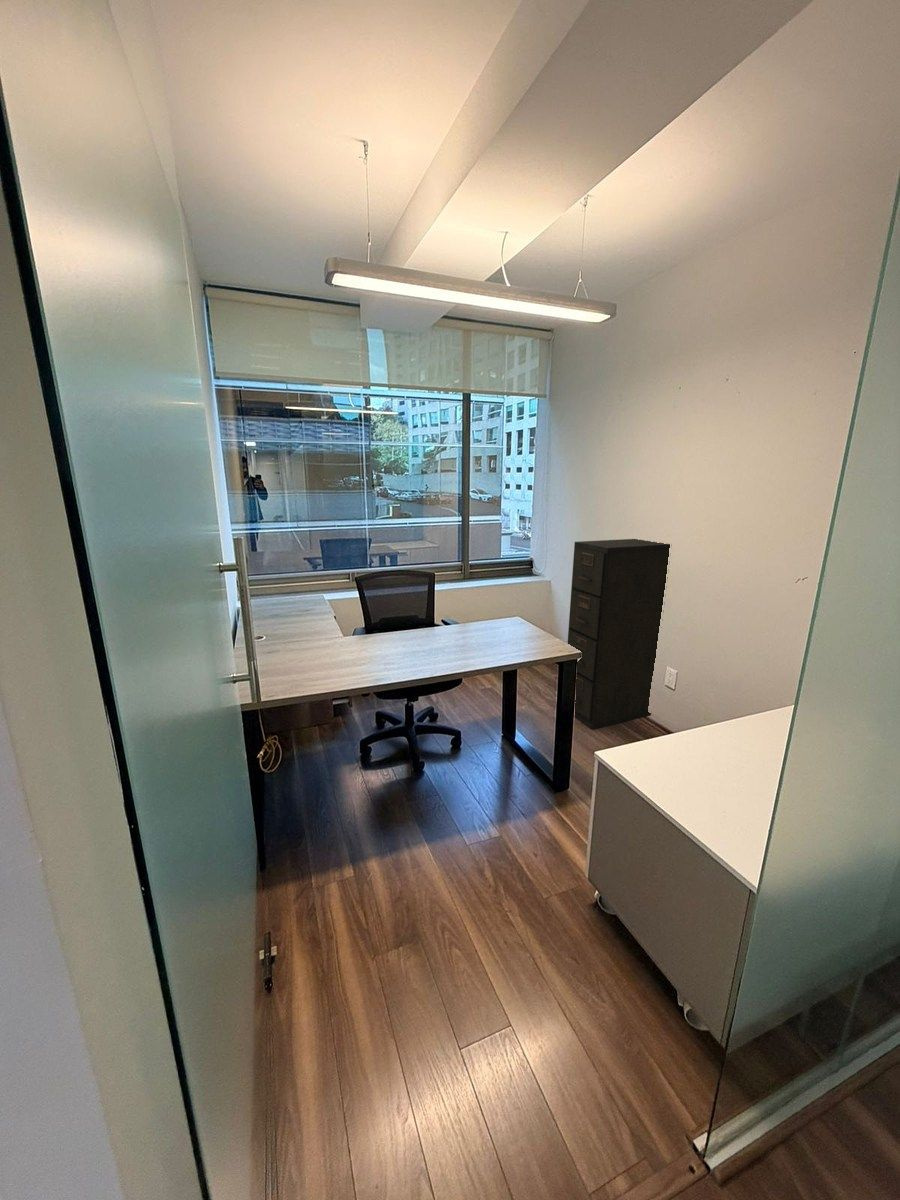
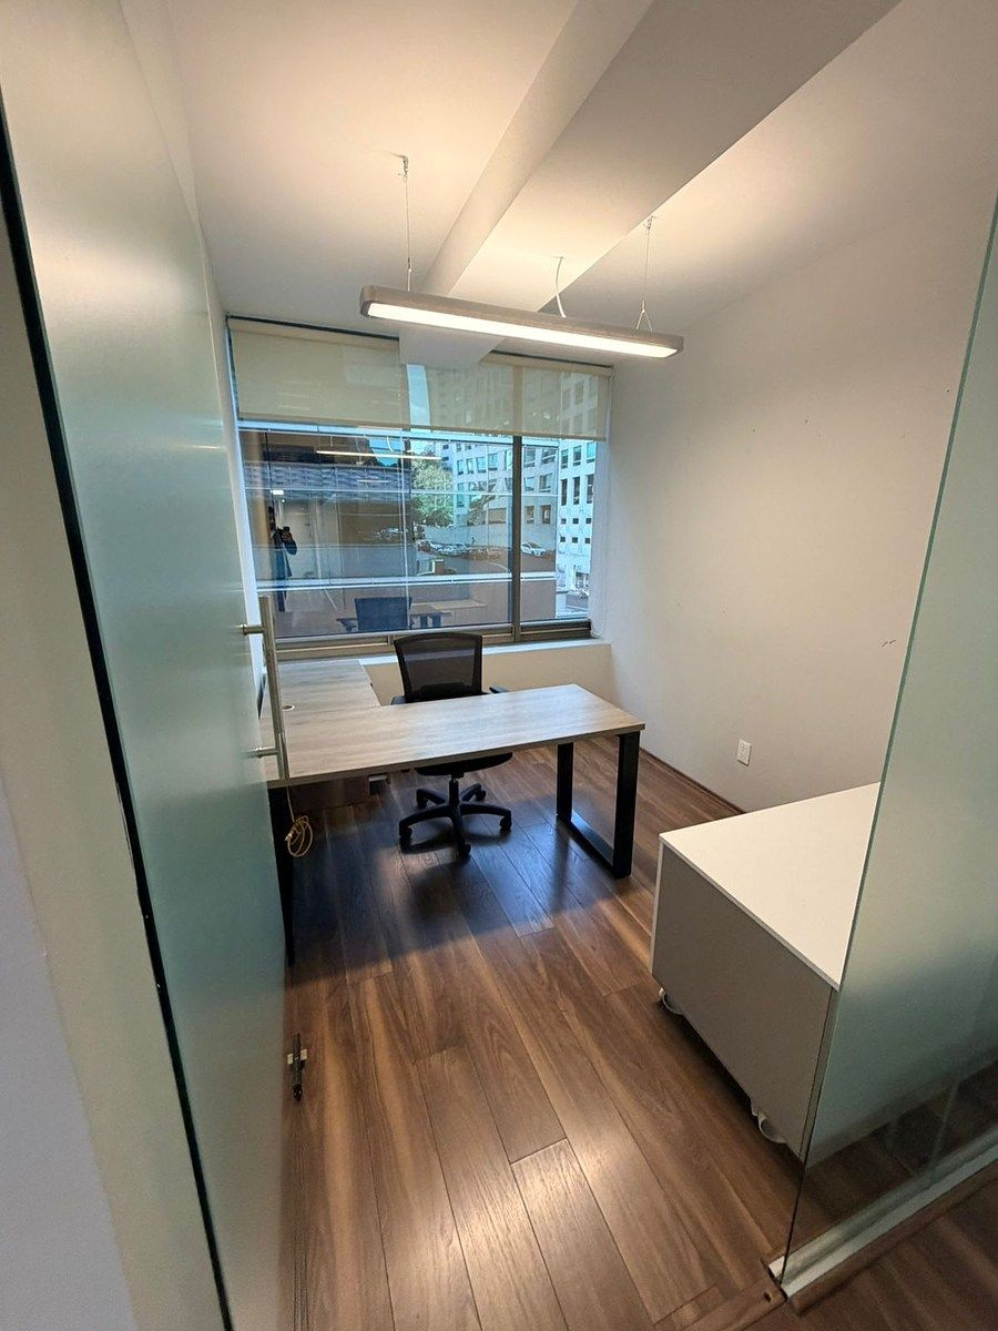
- filing cabinet (611, 631)
